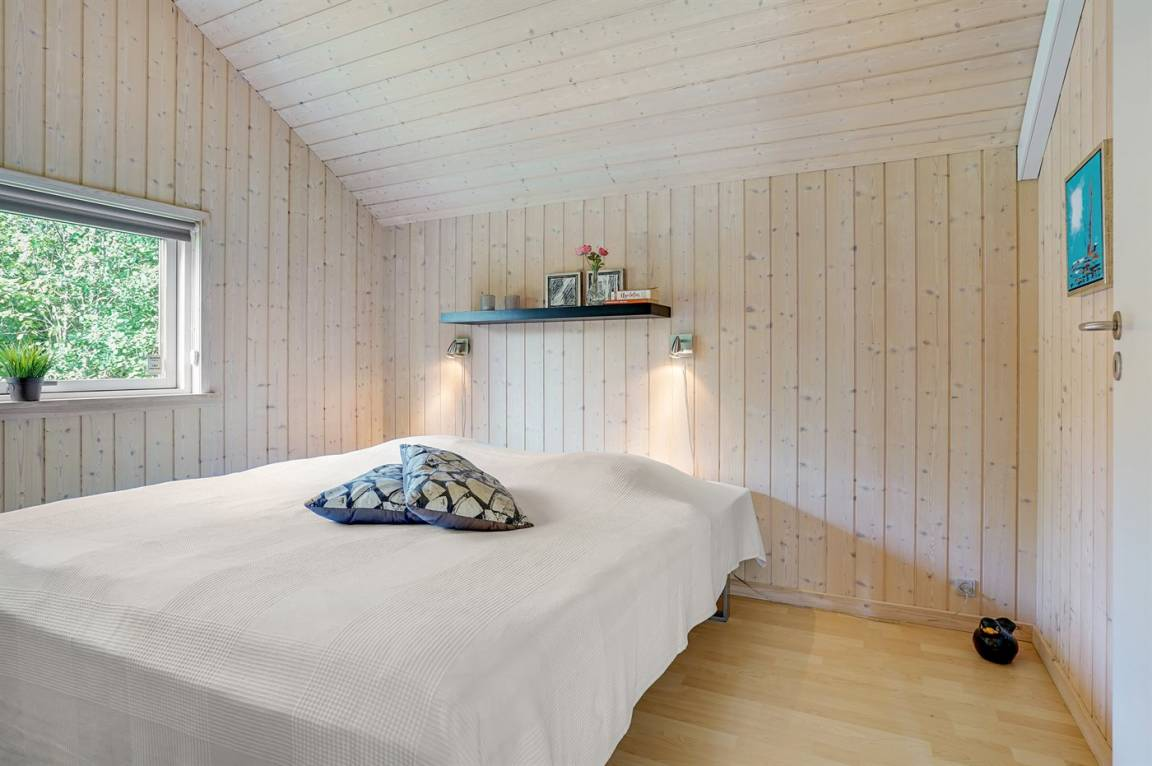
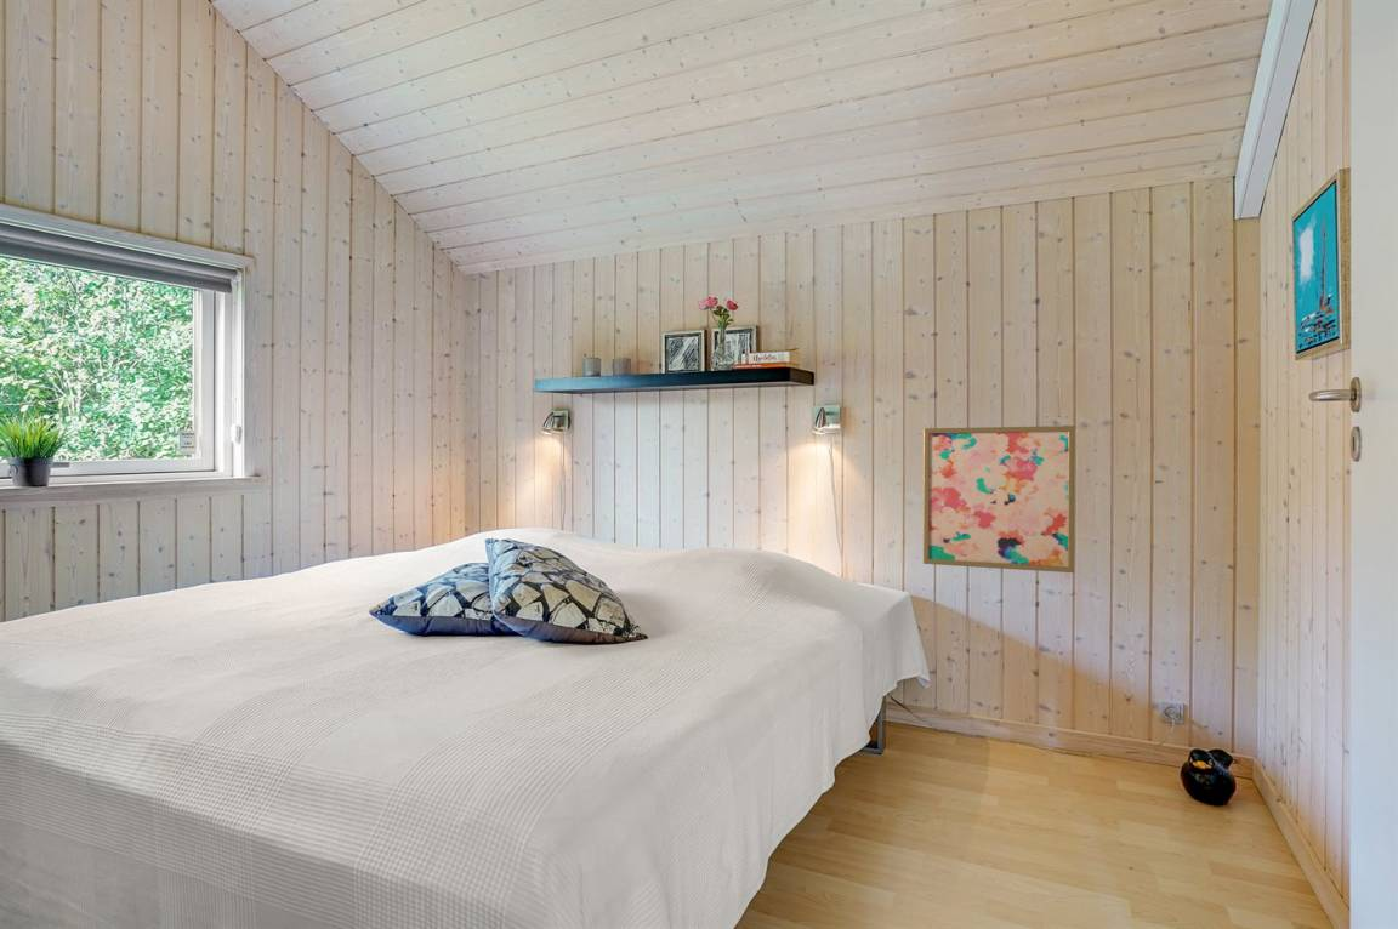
+ wall art (995, 497)
